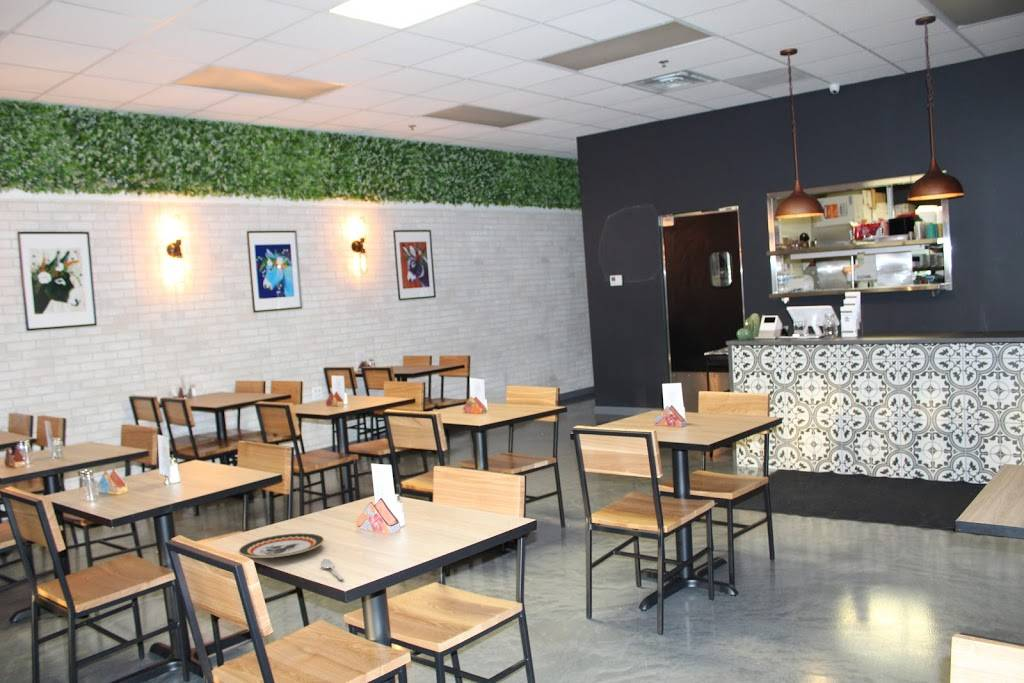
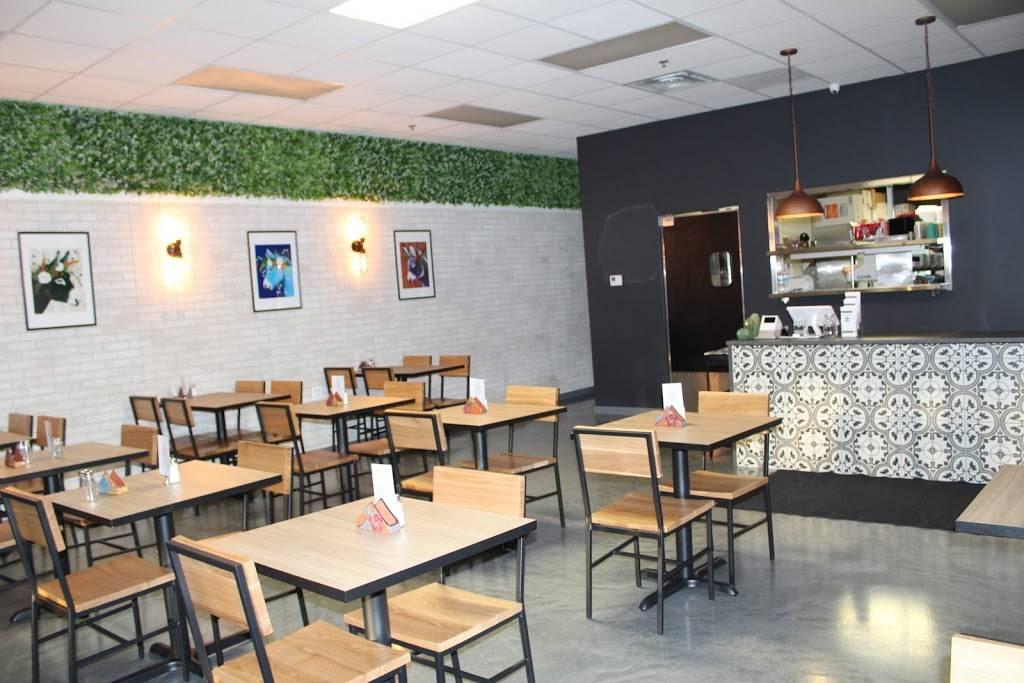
- plate (282, 547)
- spoon (333, 569)
